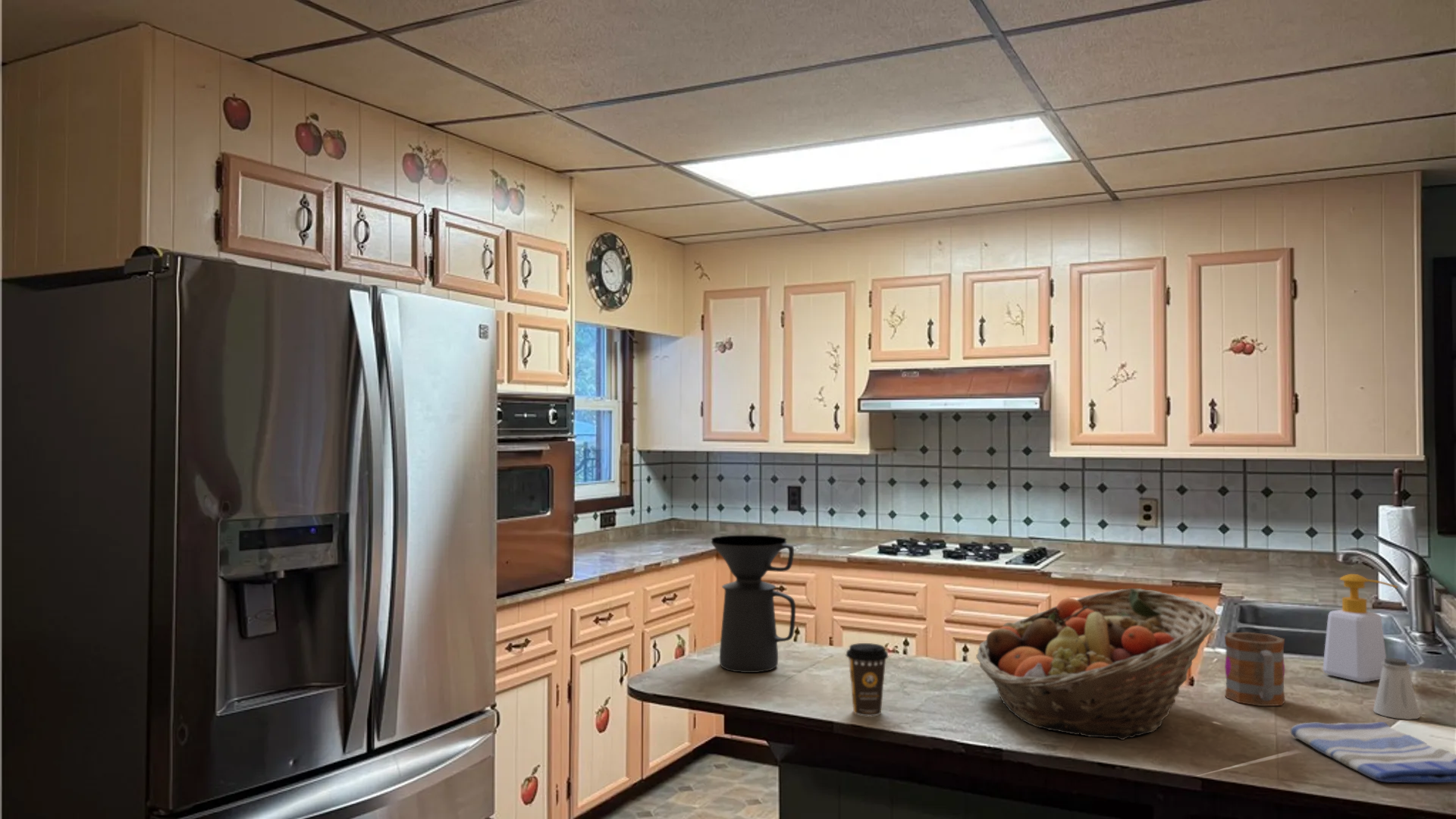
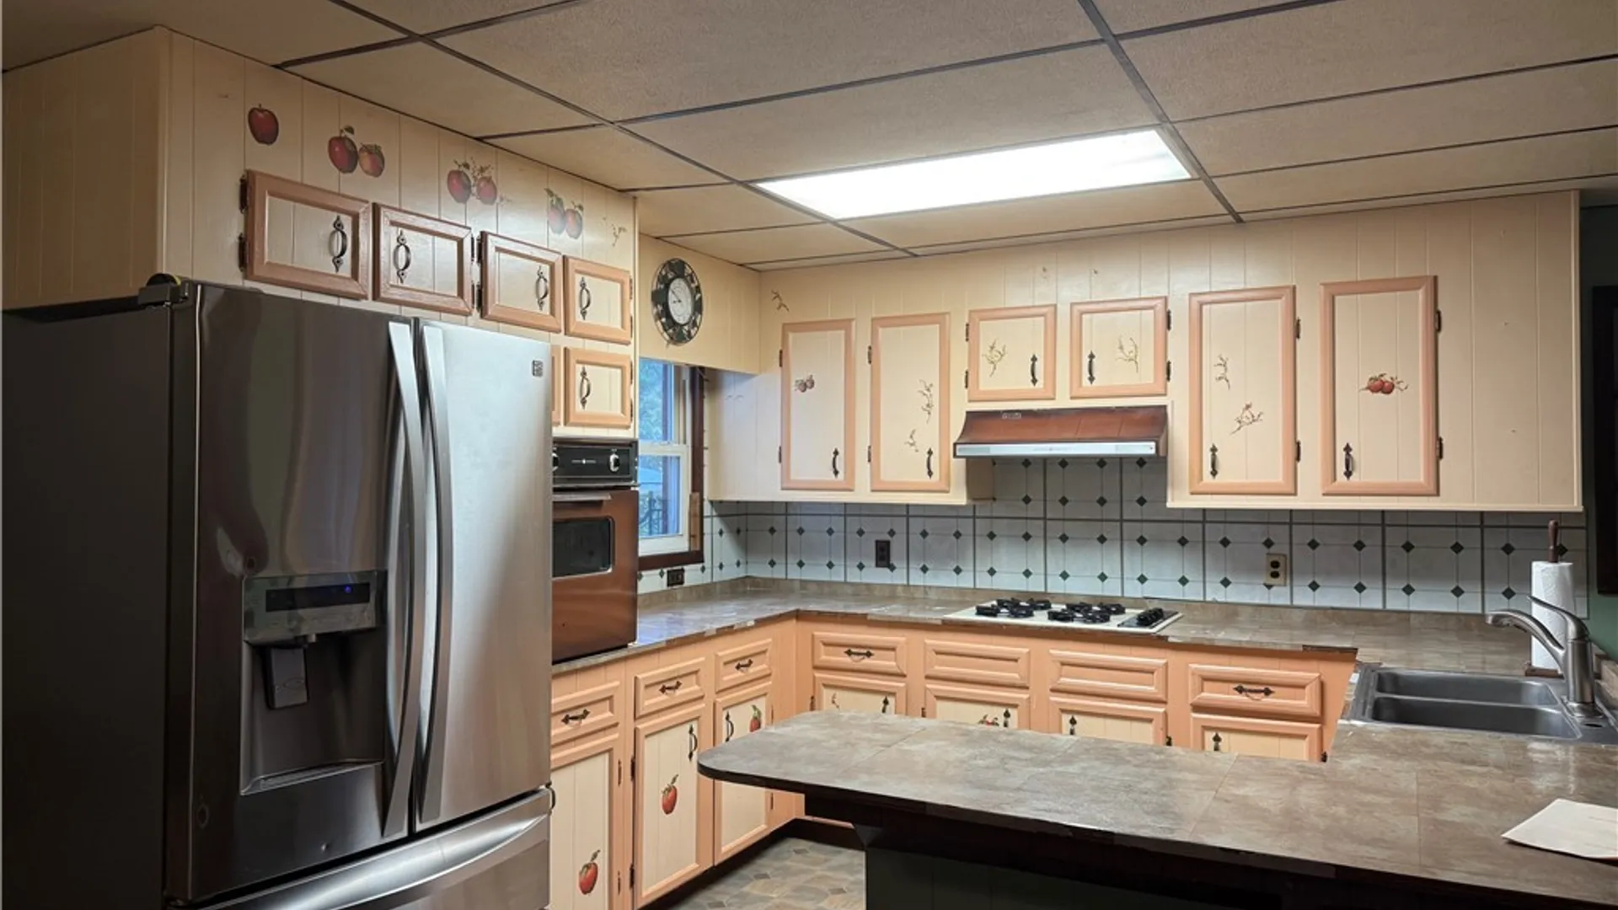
- saltshaker (1396, 686)
- fruit basket (1091, 654)
- coffee cup (867, 679)
- dish towel (1381, 749)
- soap bottle (1364, 627)
- coffee maker (748, 602)
- mug (1258, 670)
